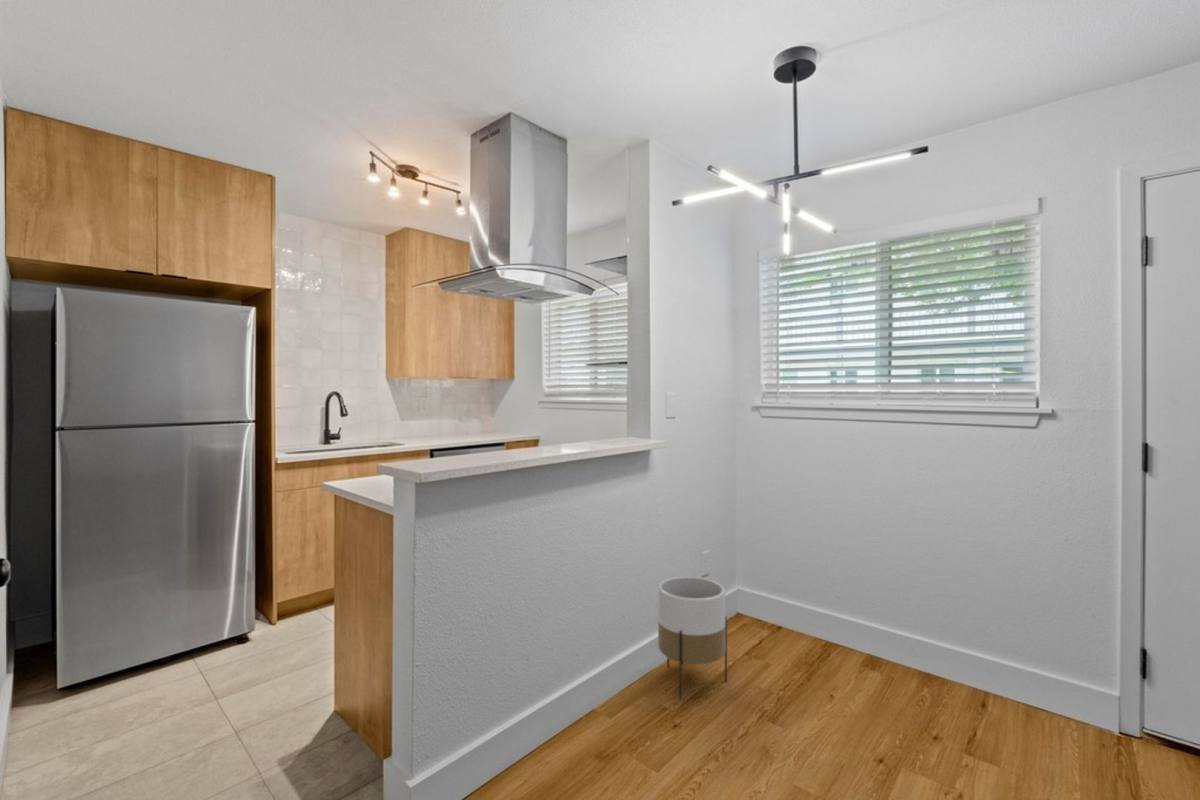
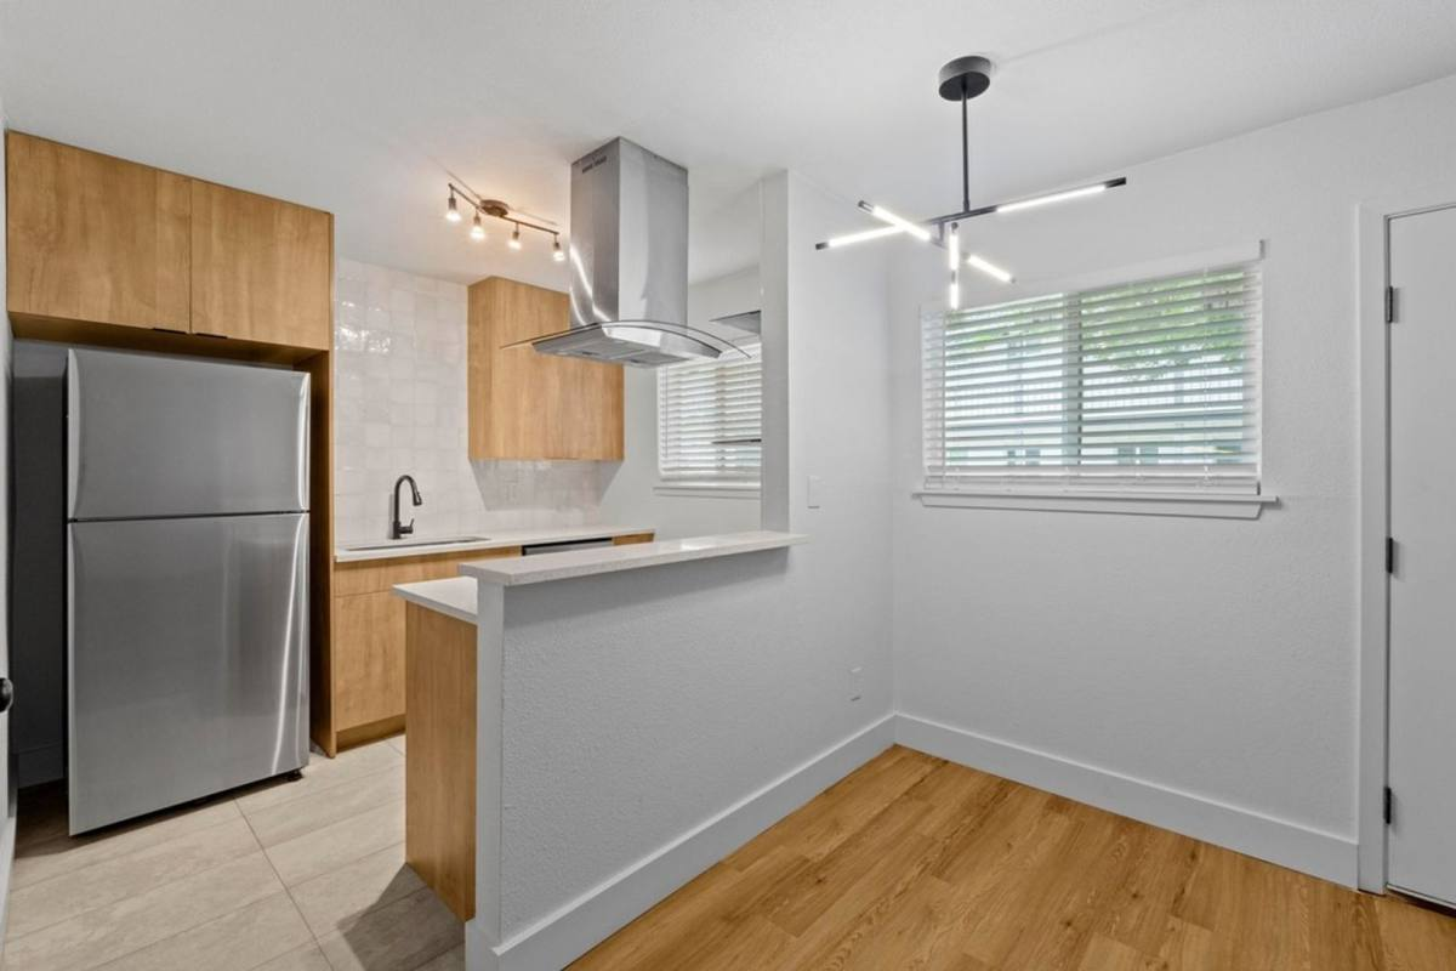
- planter (690, 634)
